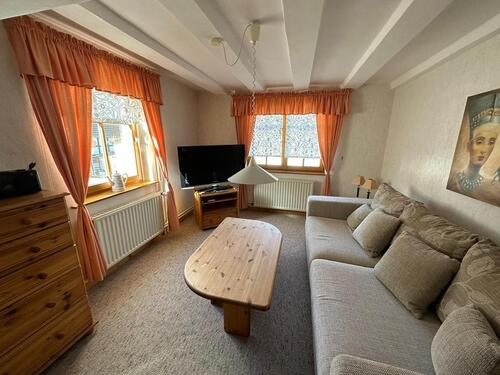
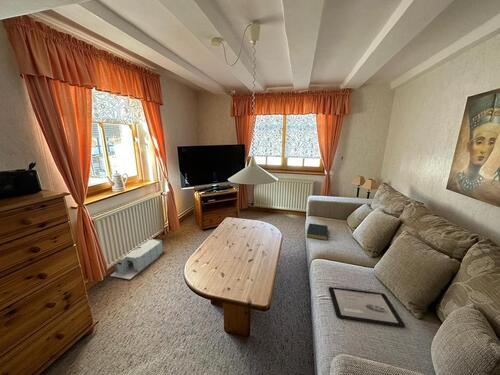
+ tablet (362, 304)
+ storage bin (140, 255)
+ hardback book (317, 231)
